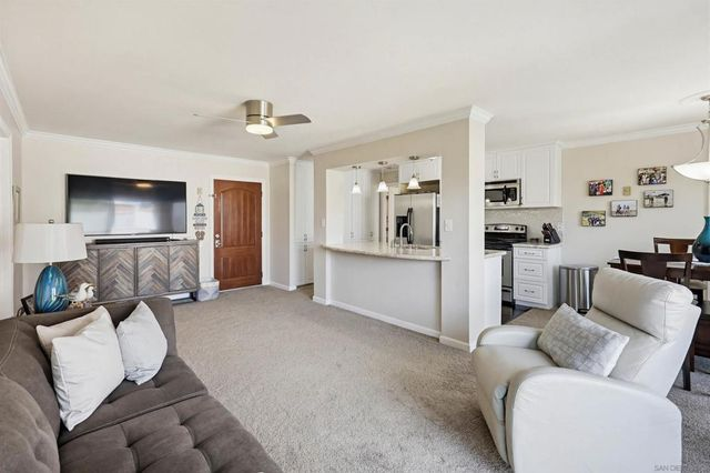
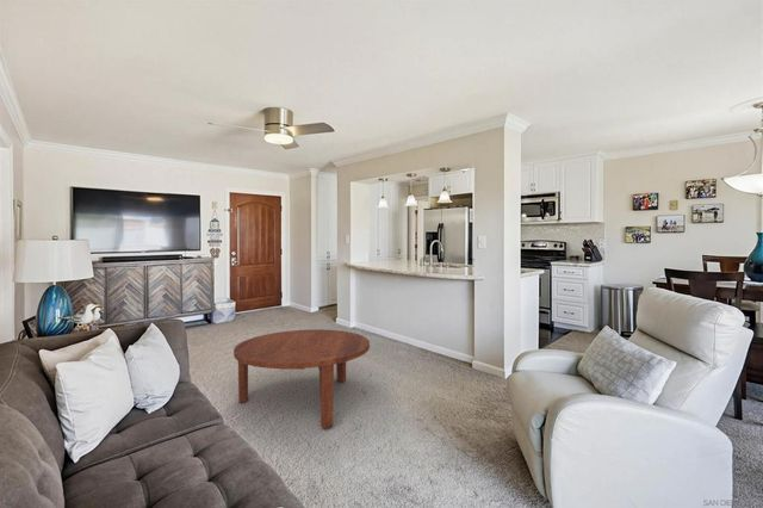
+ coffee table (303, 368)
